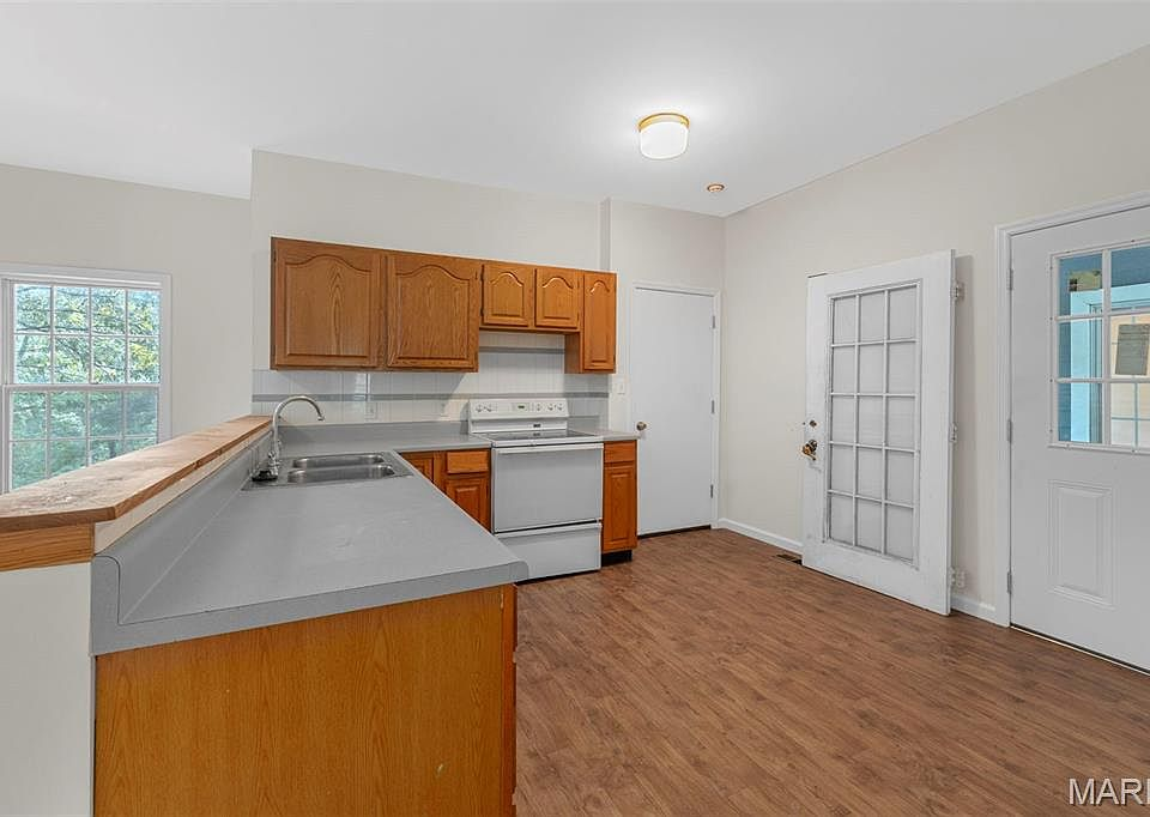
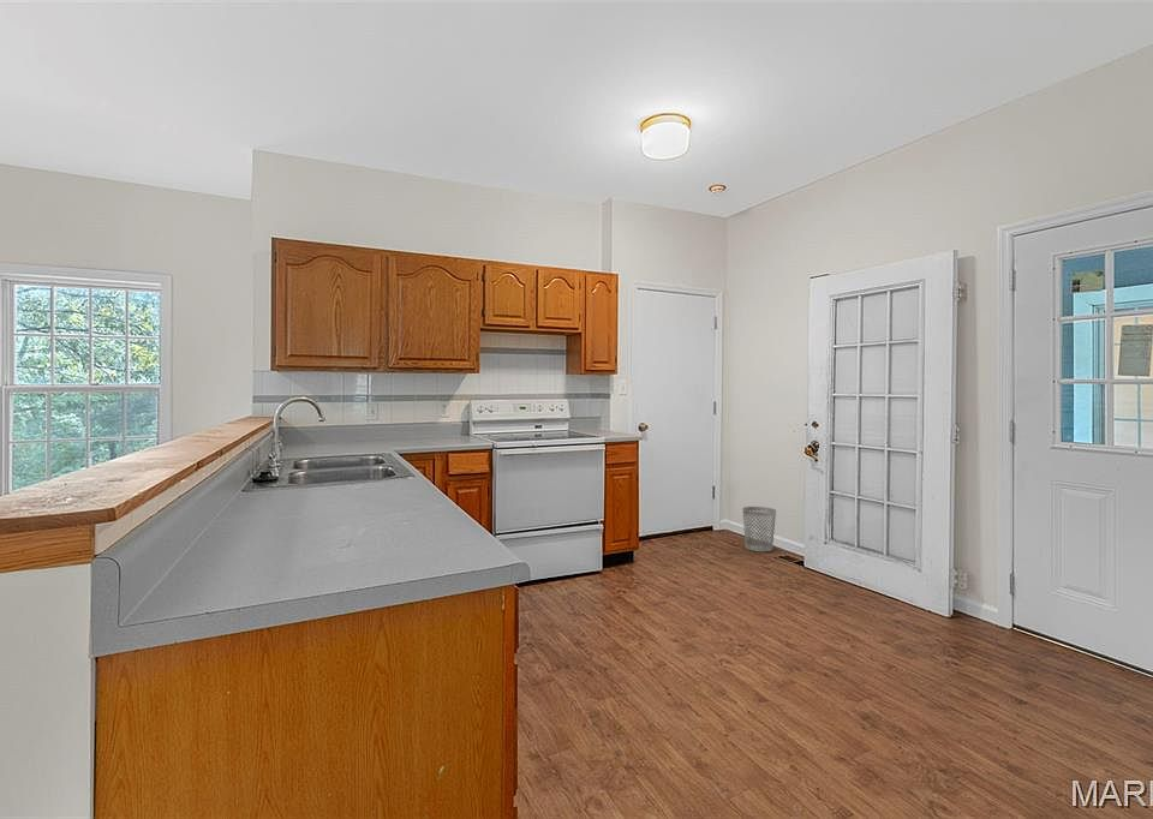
+ wastebasket (759, 528)
